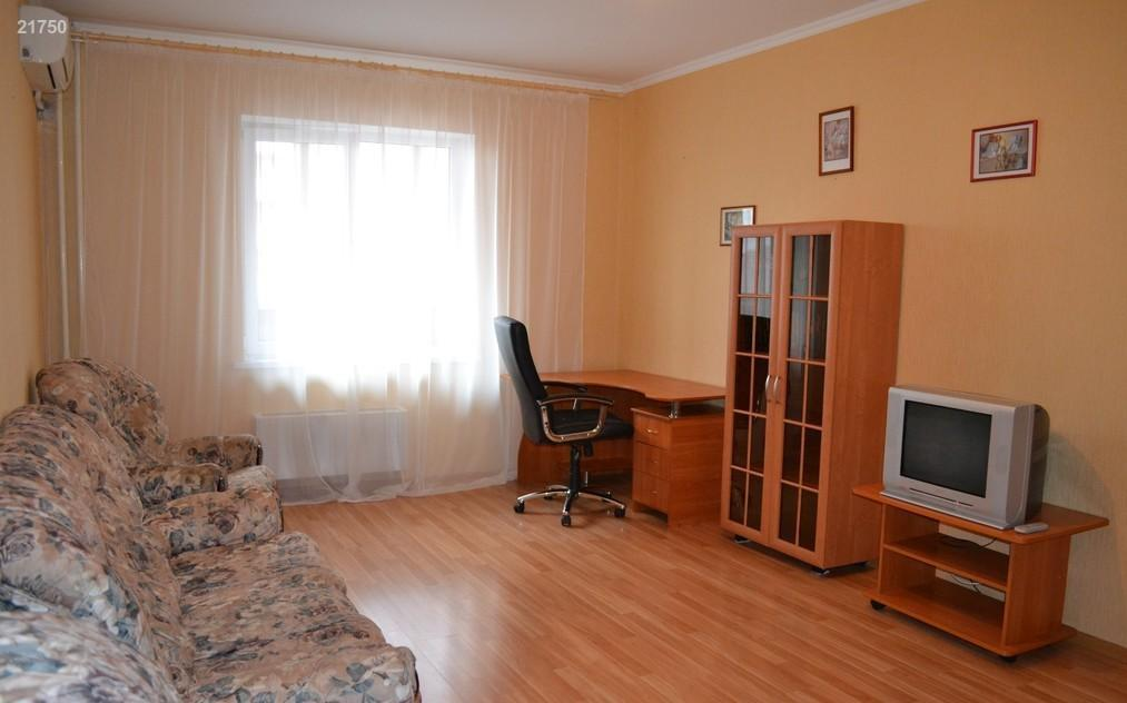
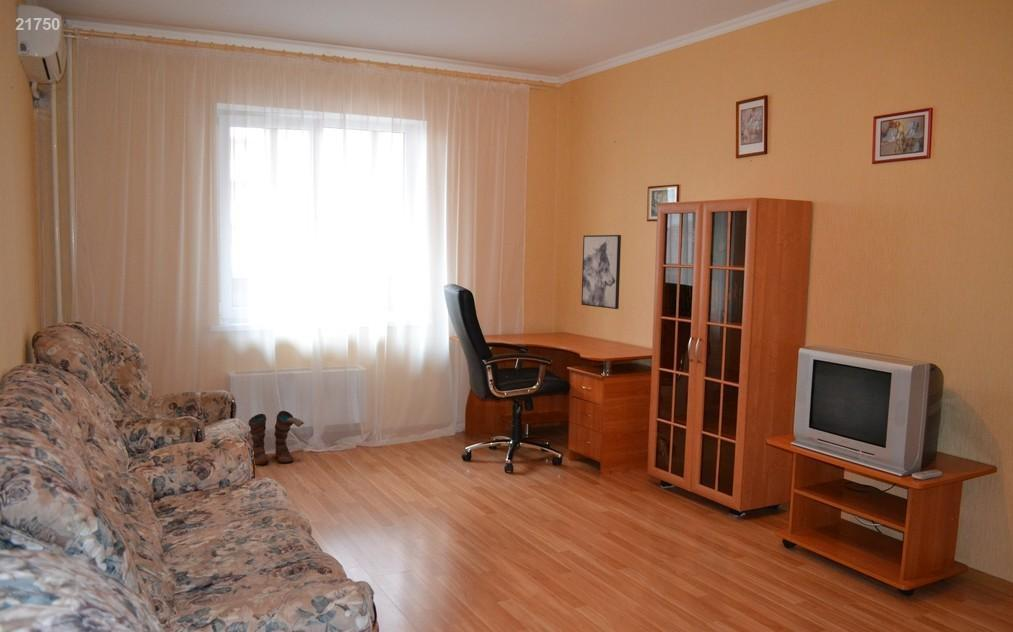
+ boots (276, 436)
+ wall art (600, 271)
